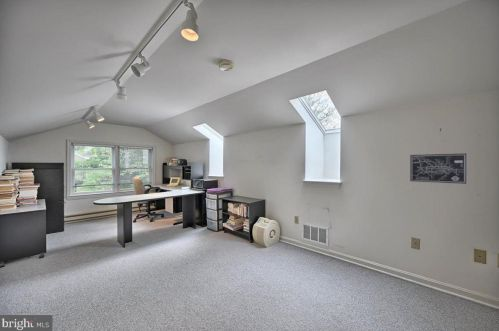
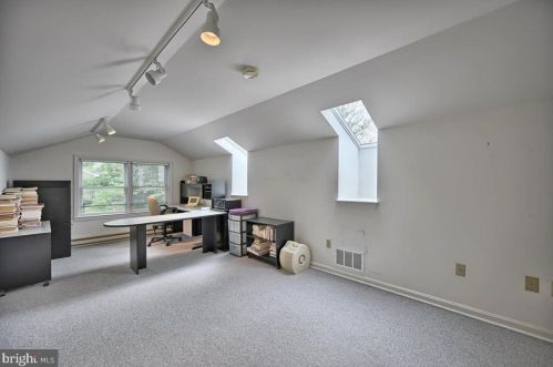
- wall art (436, 168)
